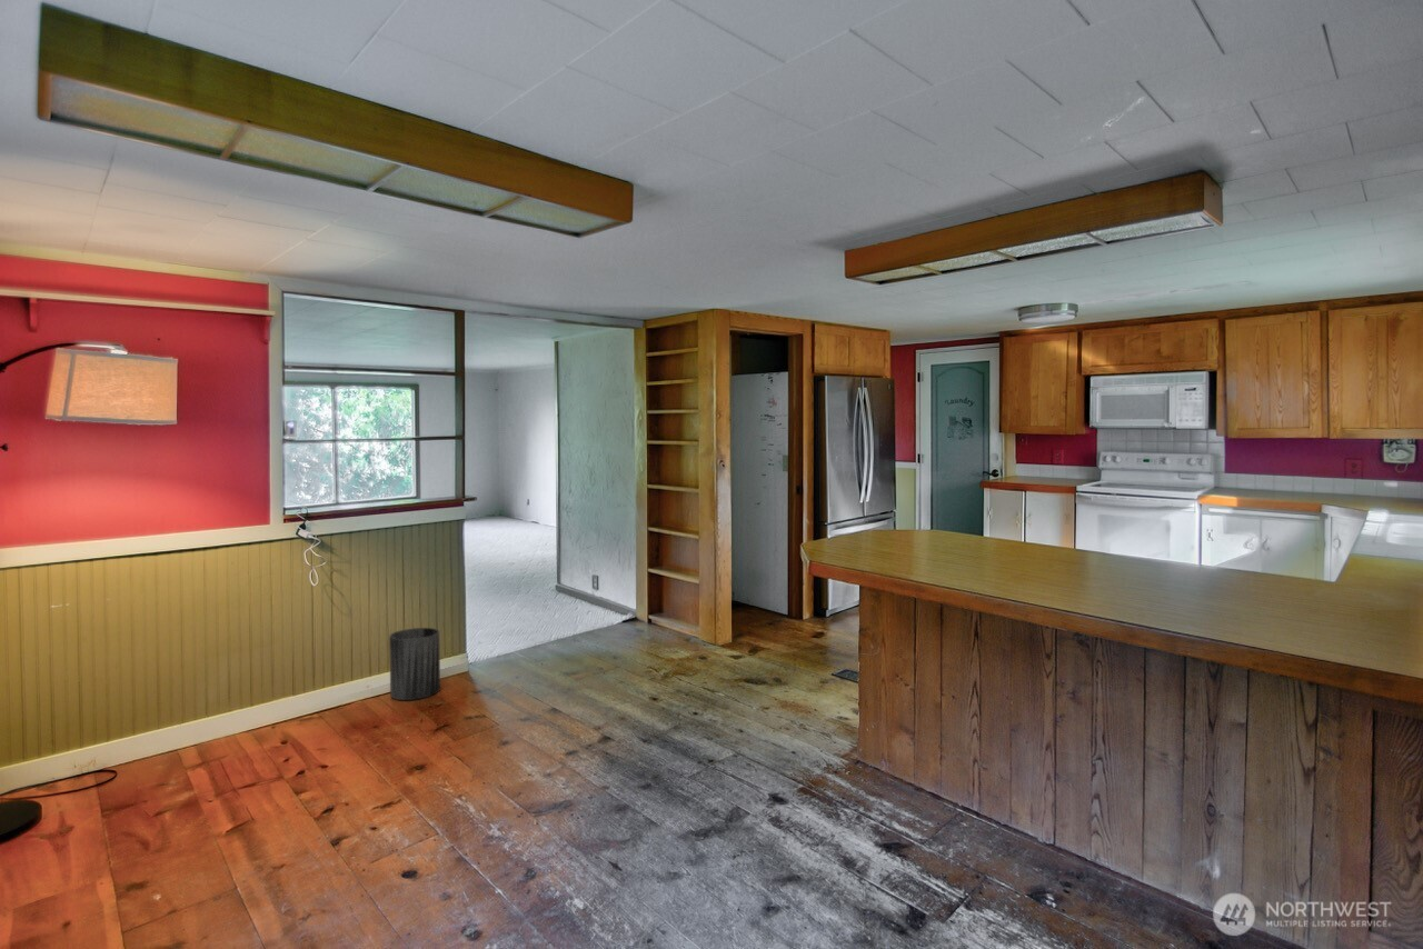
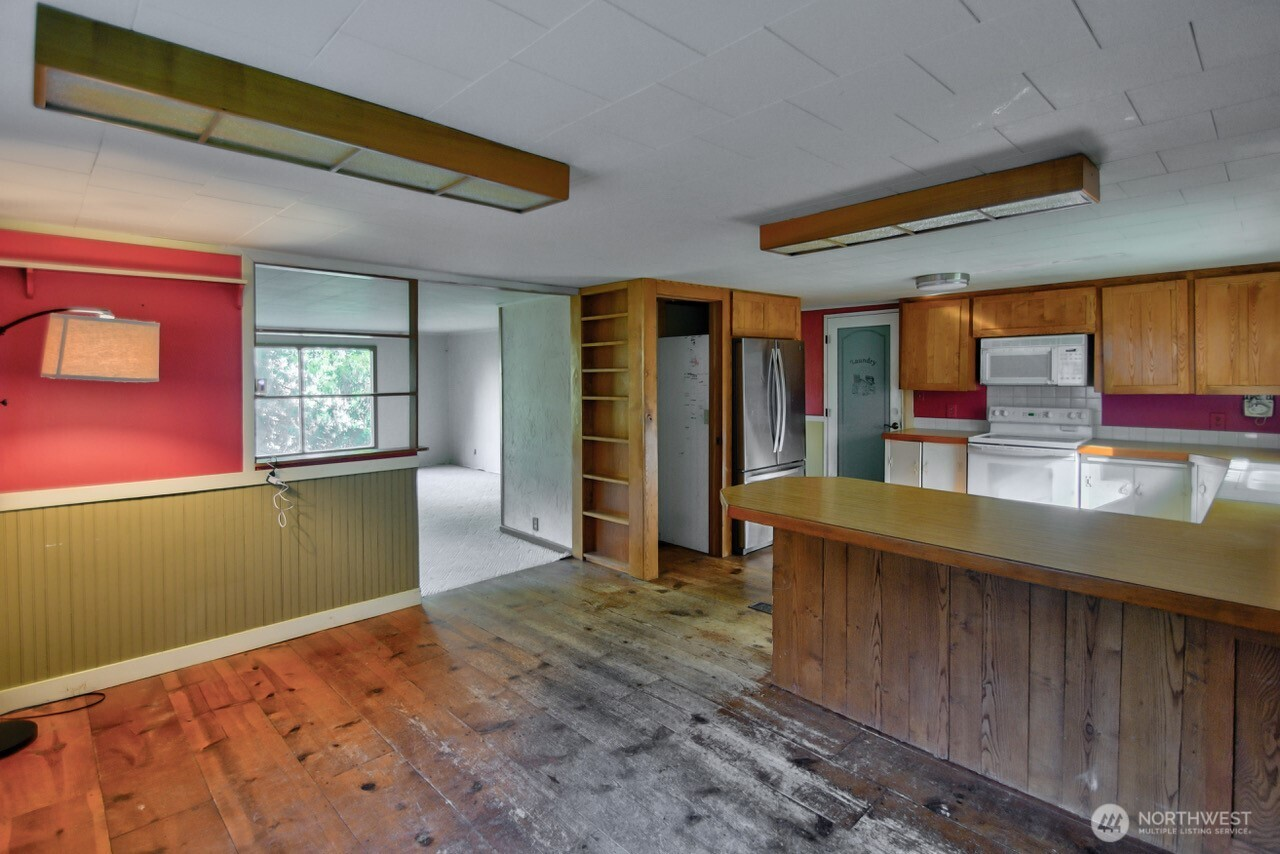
- trash can (415, 662)
